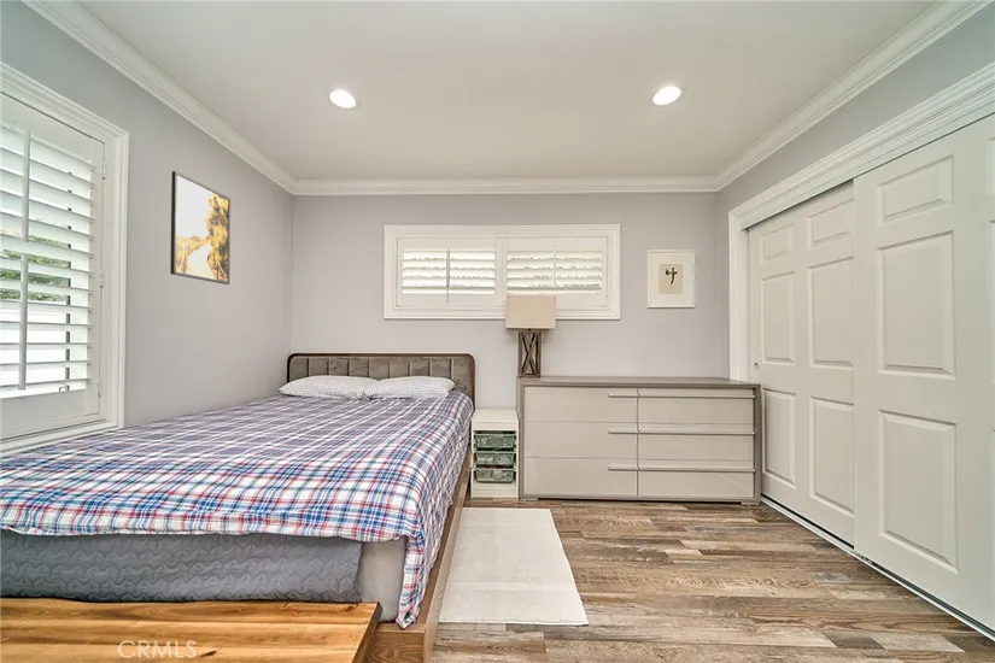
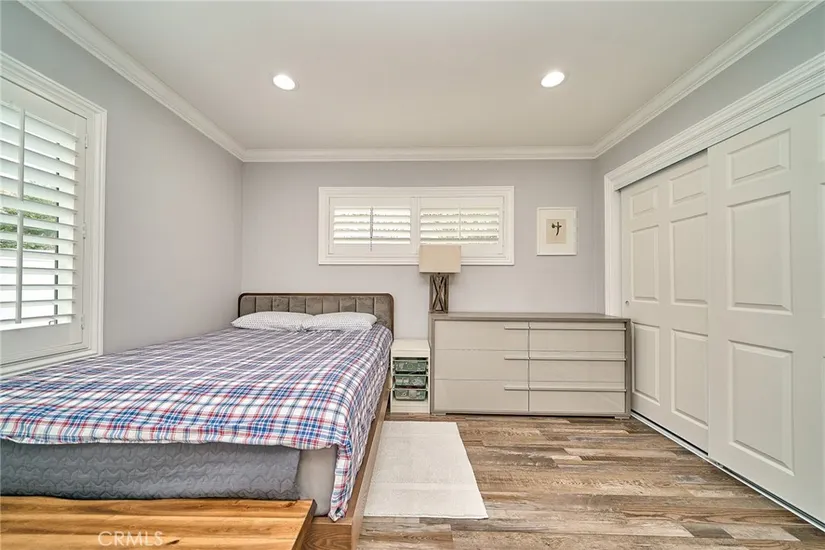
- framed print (203, 233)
